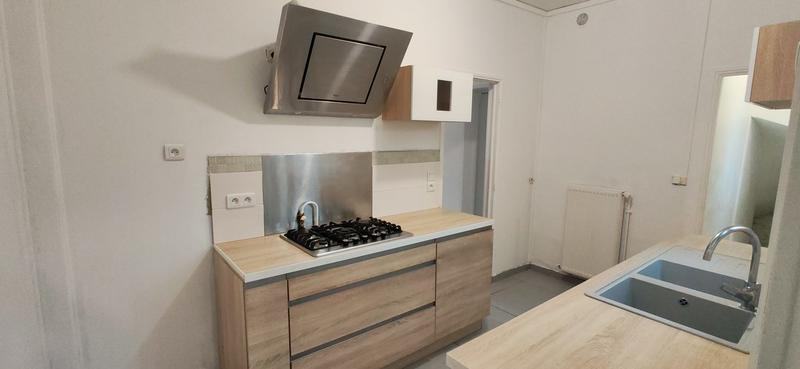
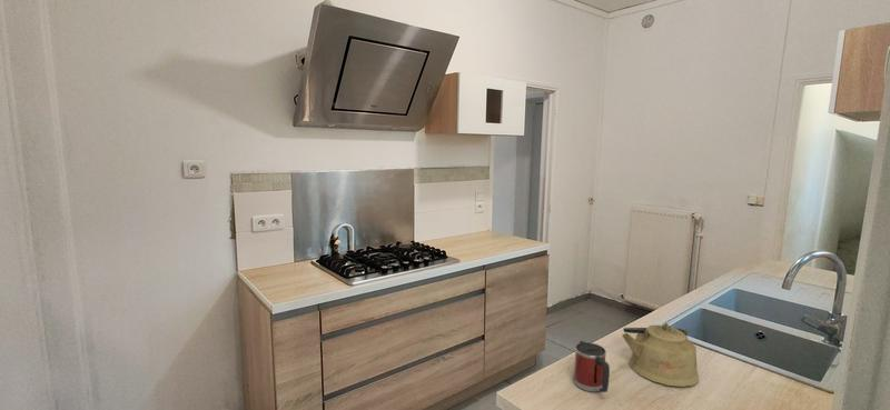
+ mug (592, 368)
+ kettle (657, 346)
